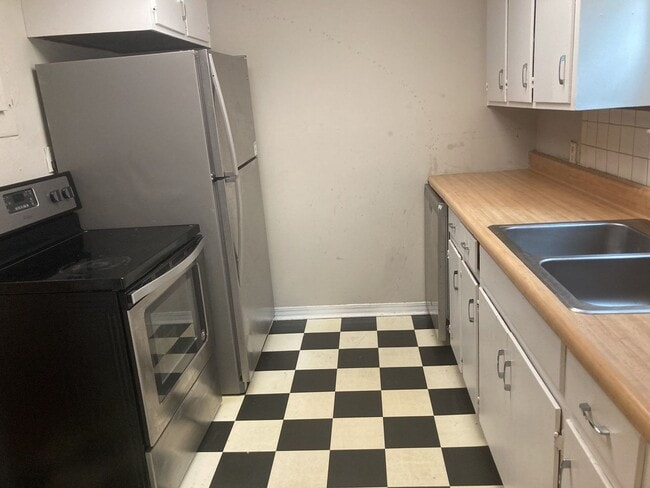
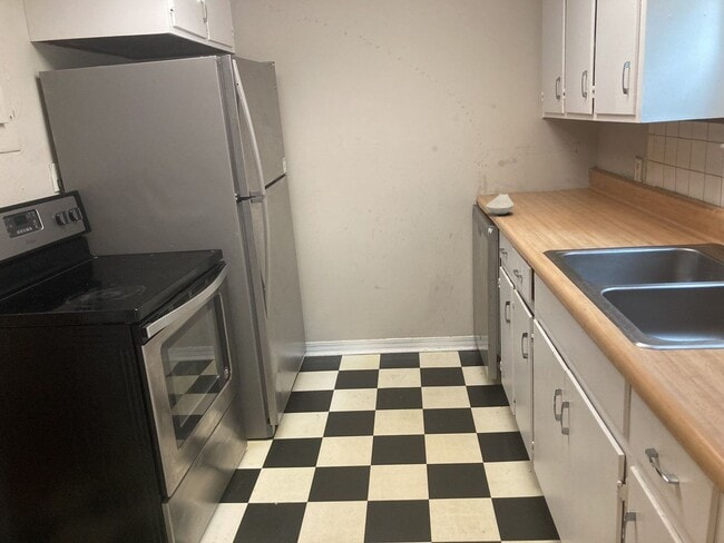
+ spoon rest (501, 203)
